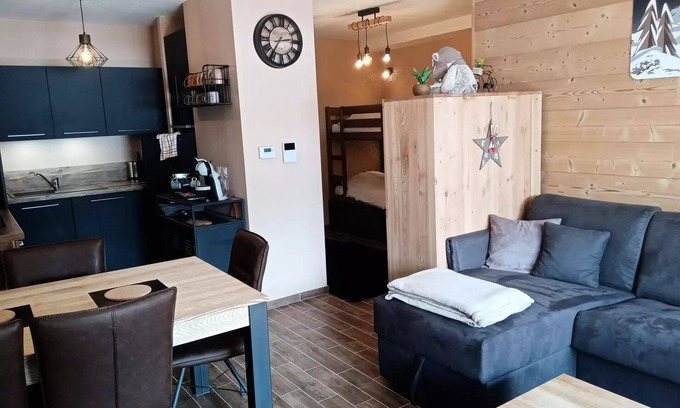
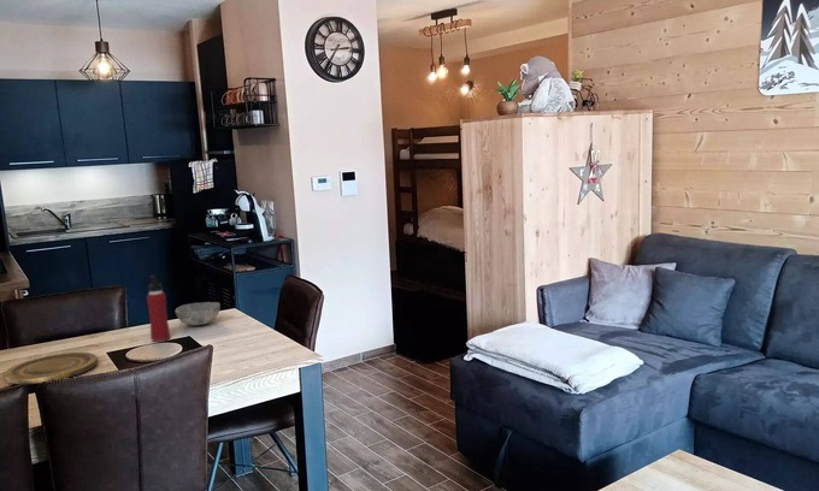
+ plate (52, 367)
+ water bottle (157, 307)
+ bowl (198, 314)
